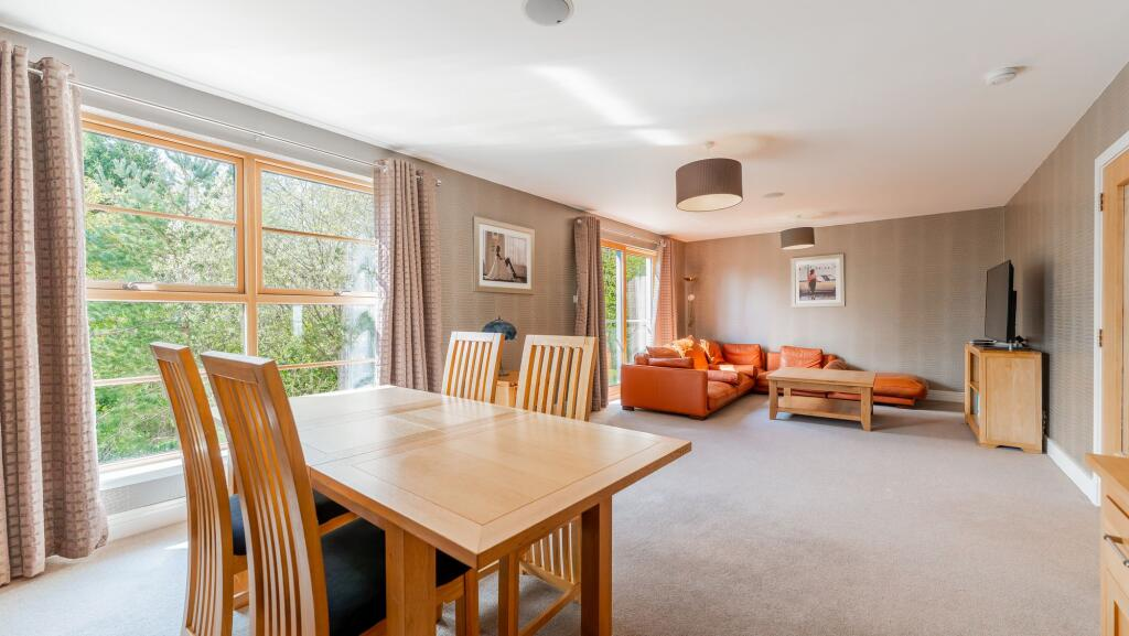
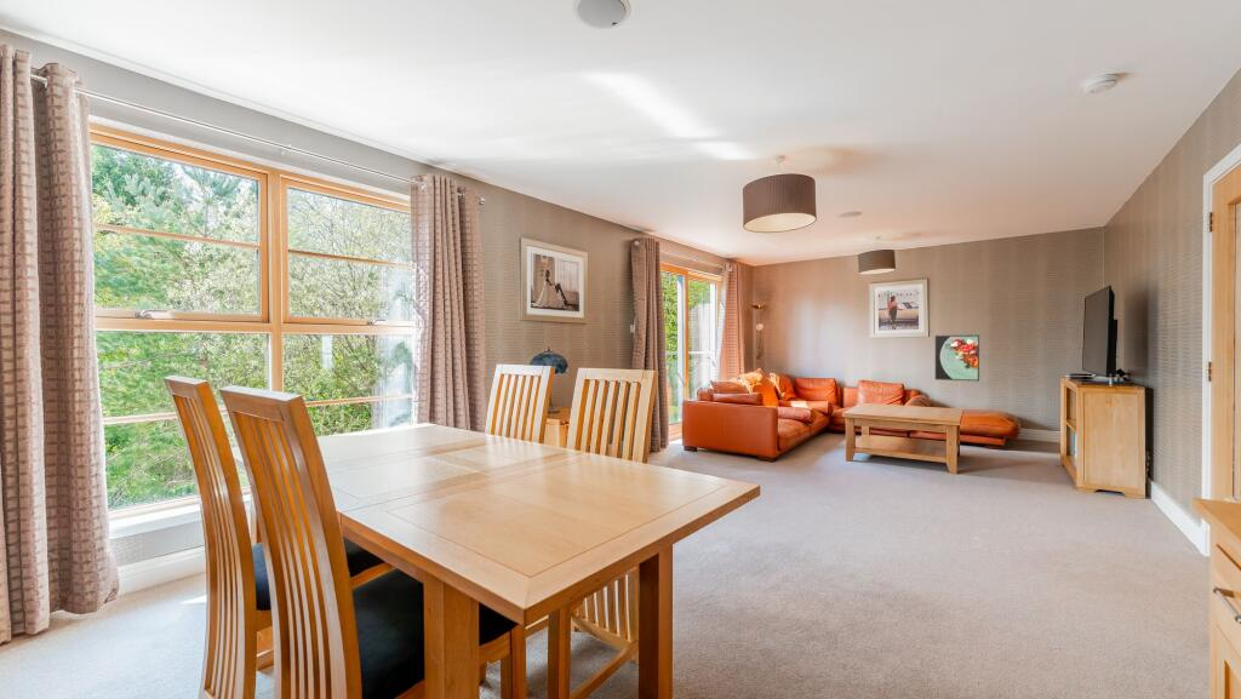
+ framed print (956, 357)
